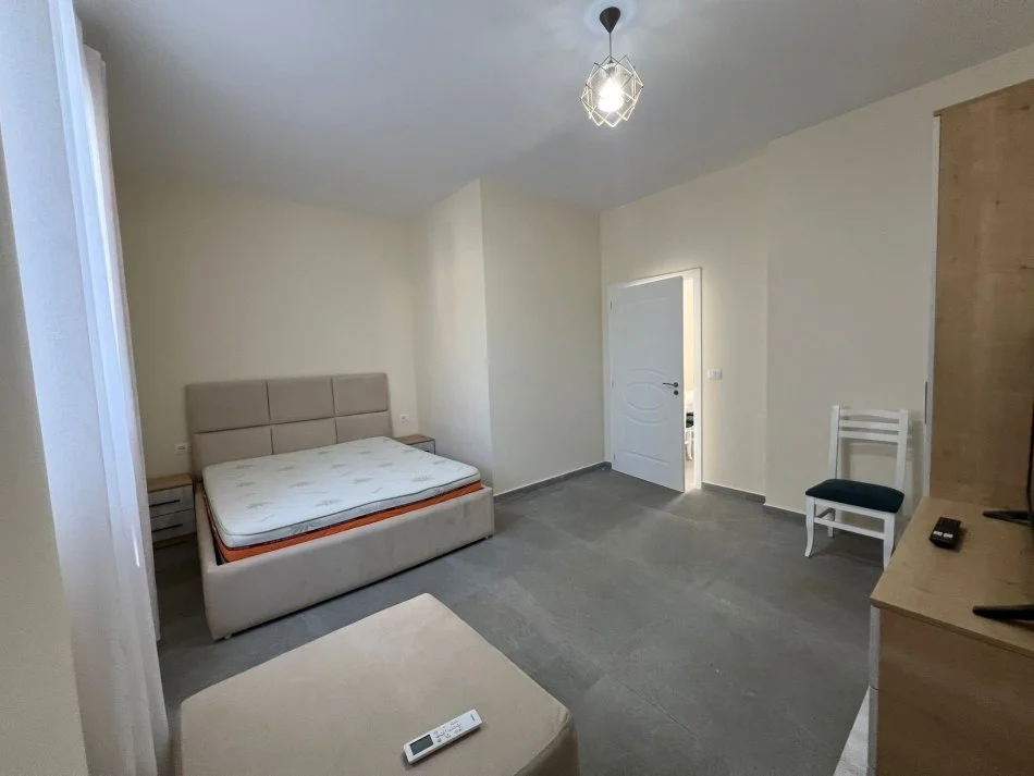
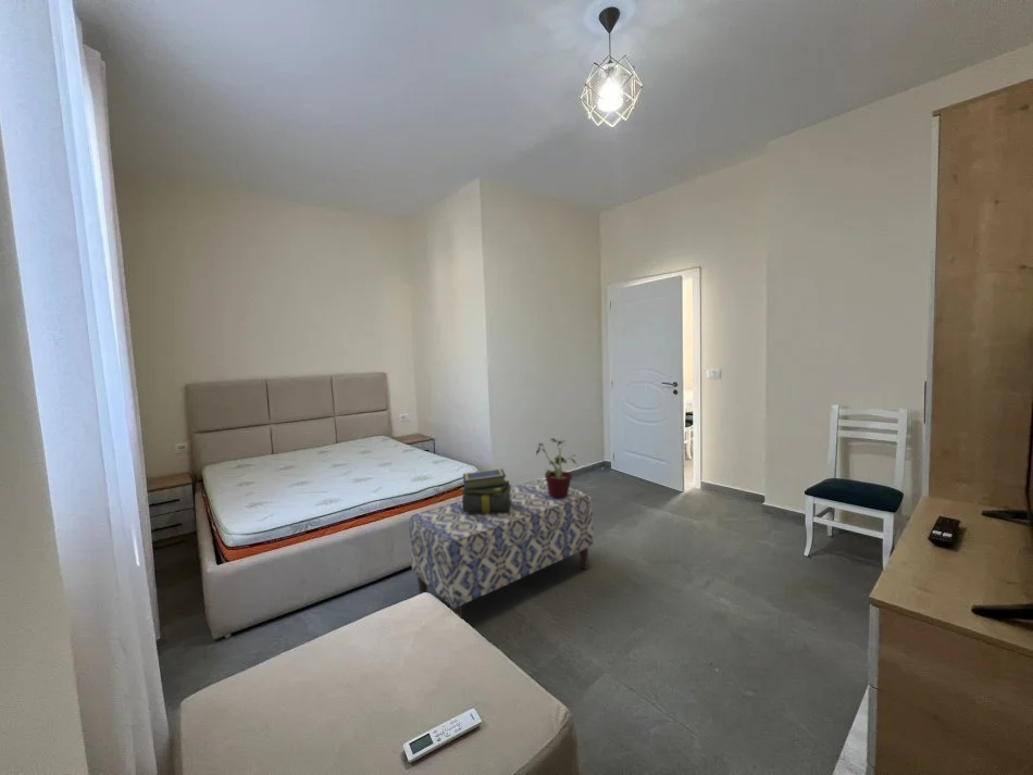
+ bench (506, 542)
+ potted plant (550, 463)
+ stack of books (485, 490)
